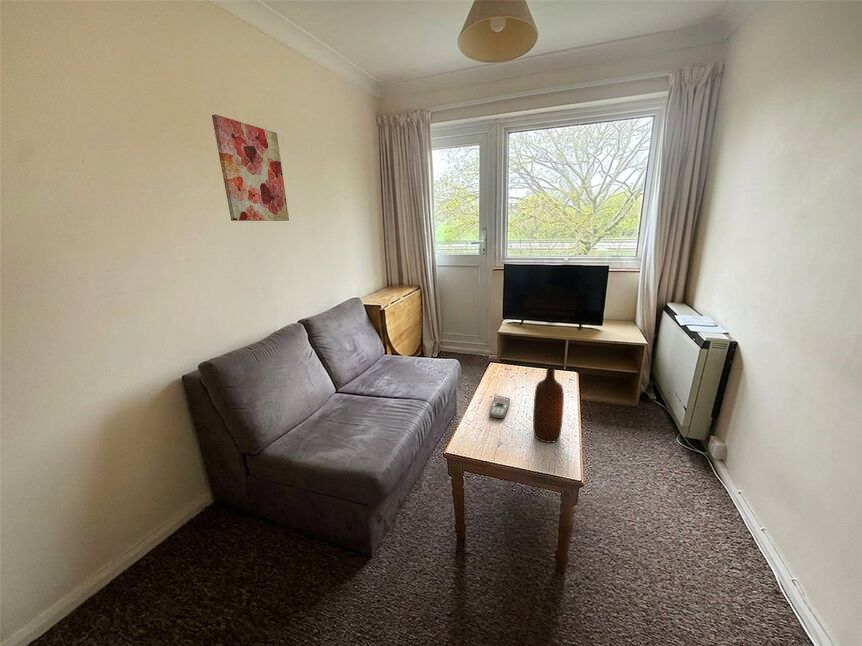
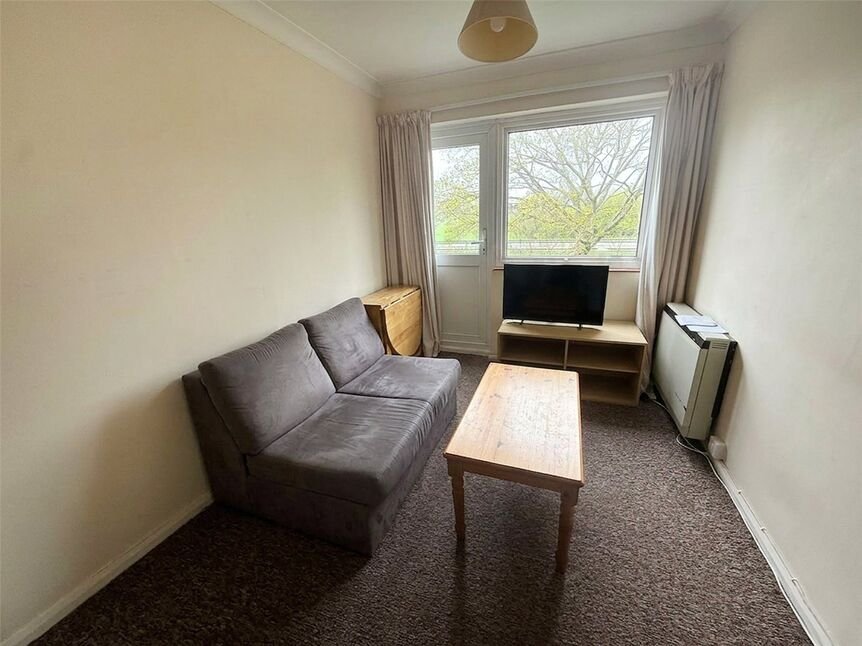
- bottle (548, 403)
- remote control (499, 407)
- wall art (255, 174)
